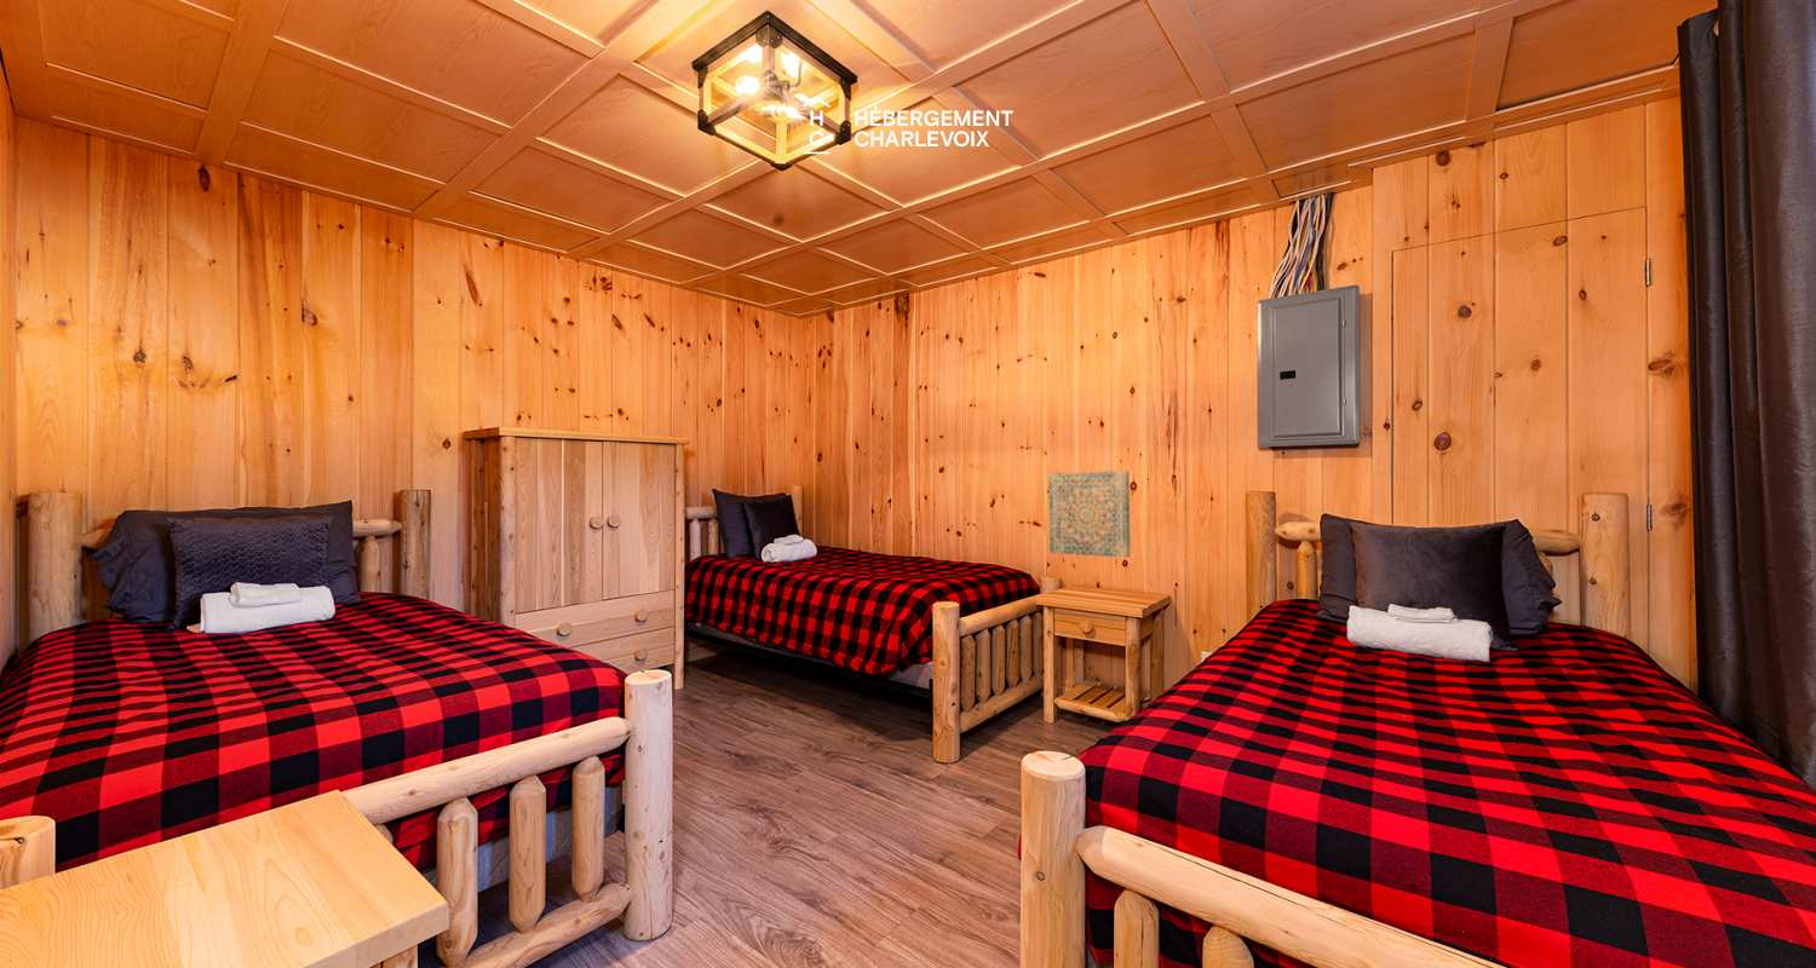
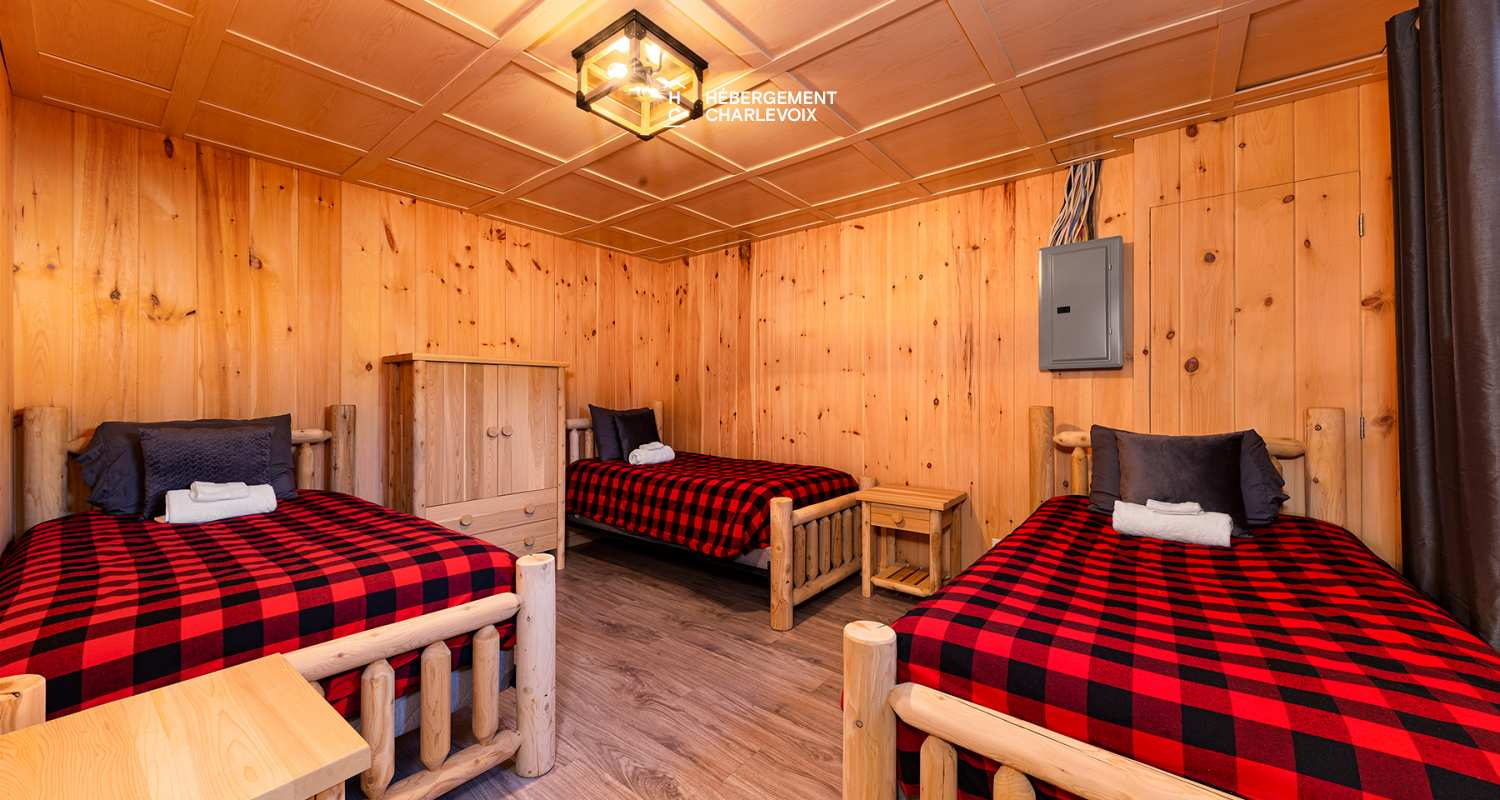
- wall art (1087, 513)
